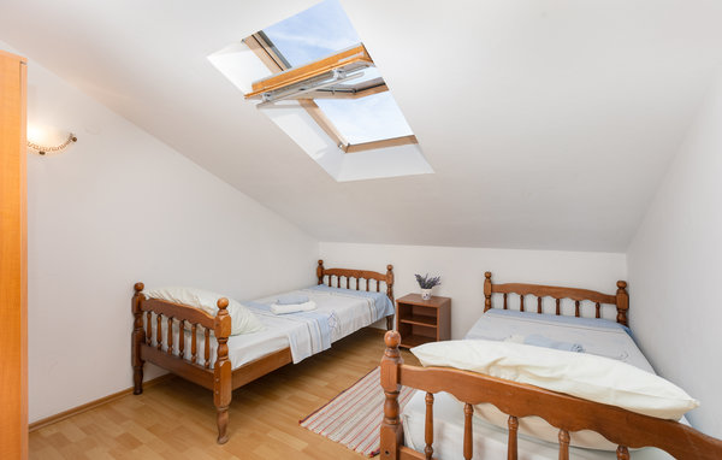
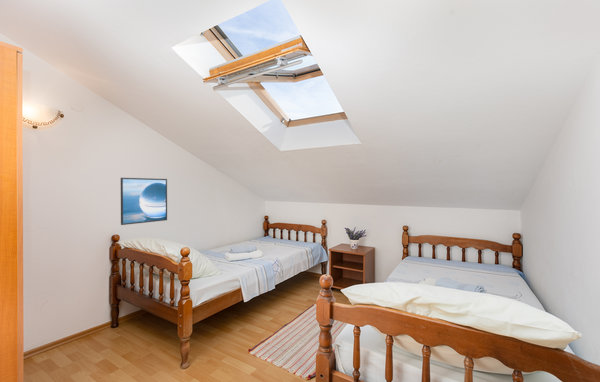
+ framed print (145, 200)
